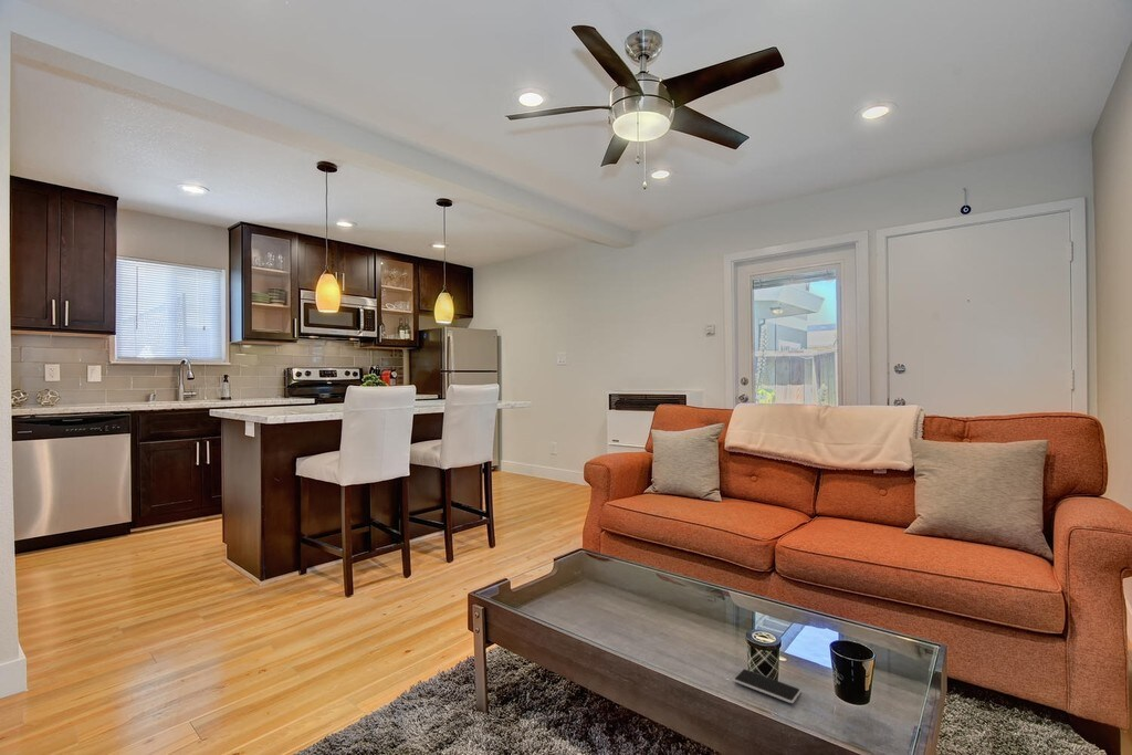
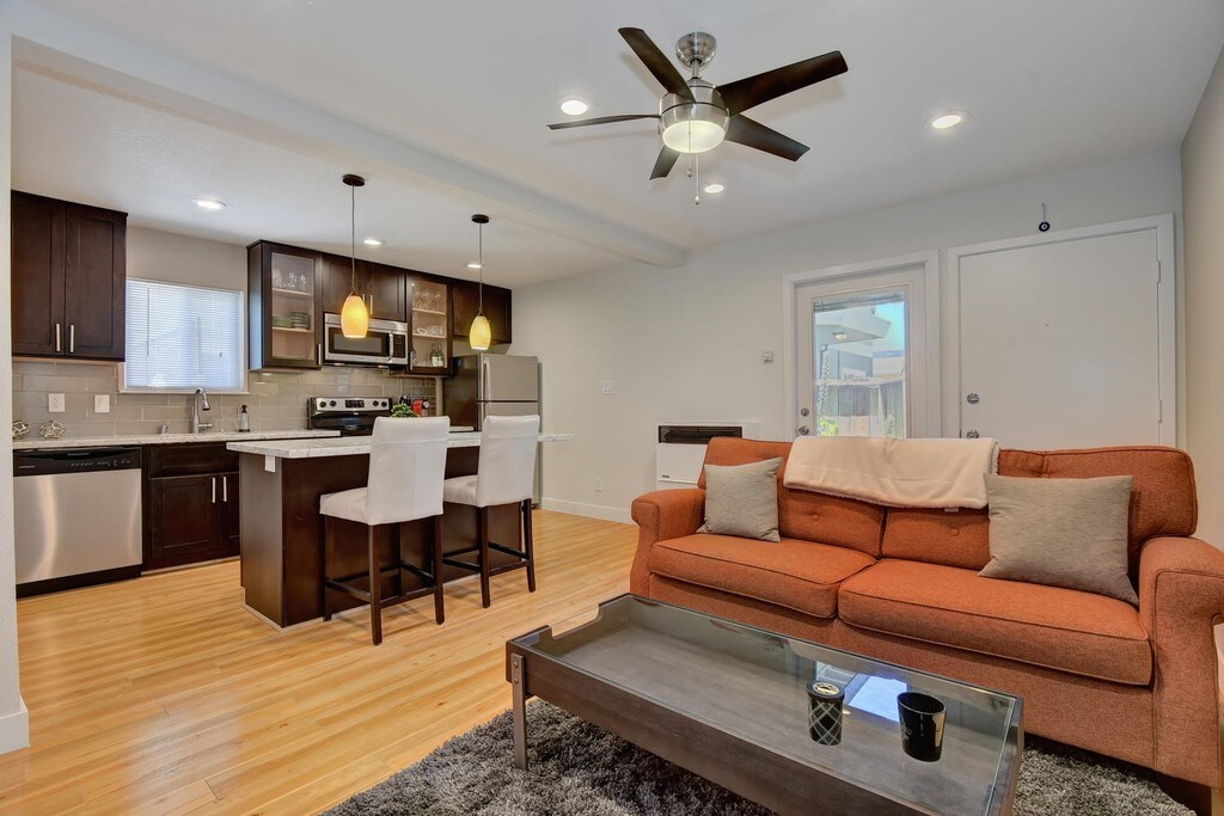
- smartphone (766, 685)
